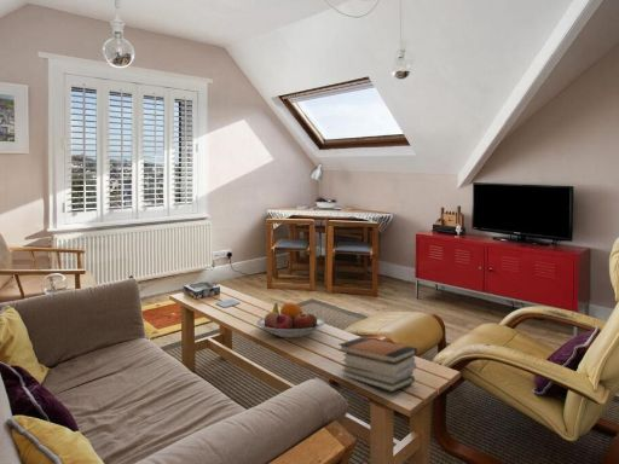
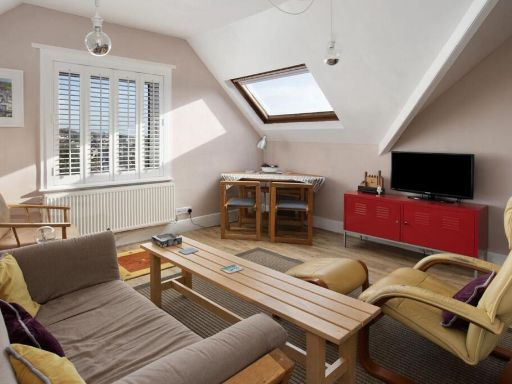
- book stack (377, 362)
- fruit bowl (290, 319)
